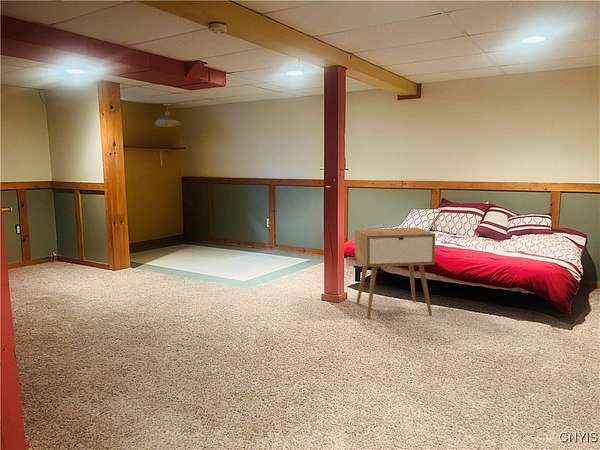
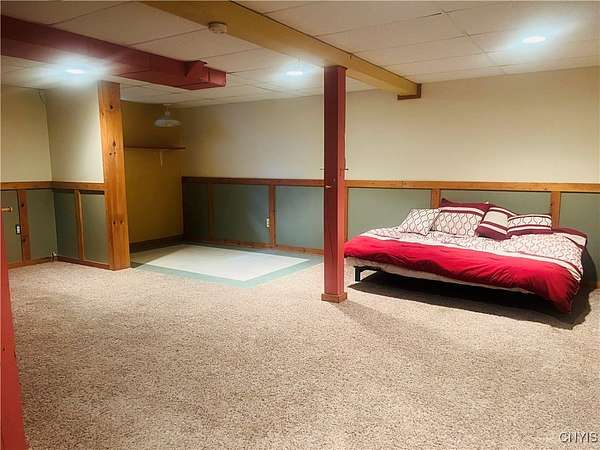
- nightstand (393, 265)
